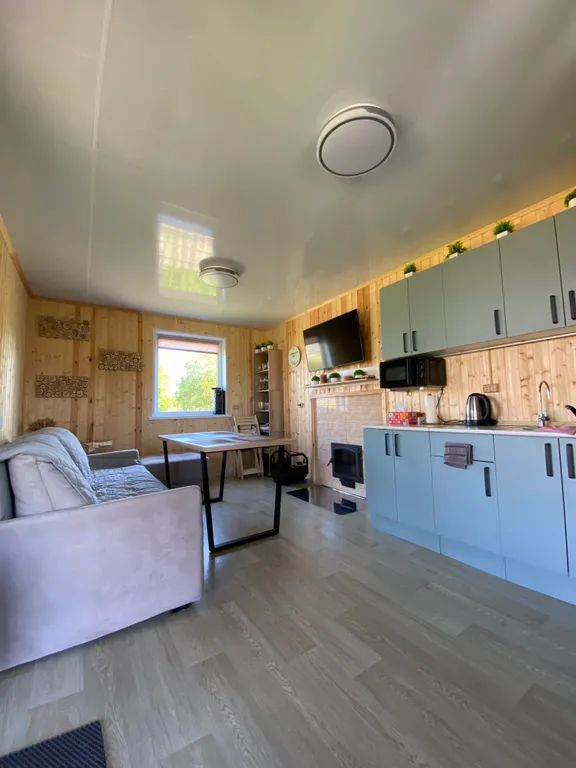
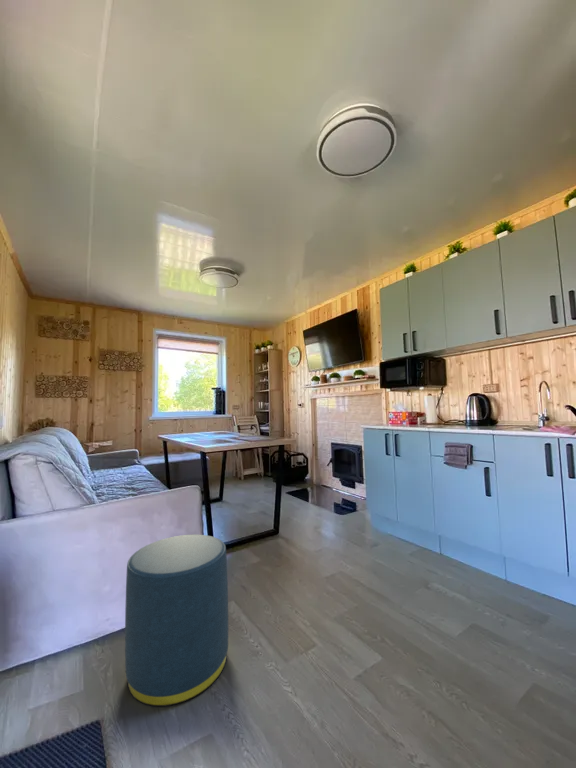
+ ottoman (179, 606)
